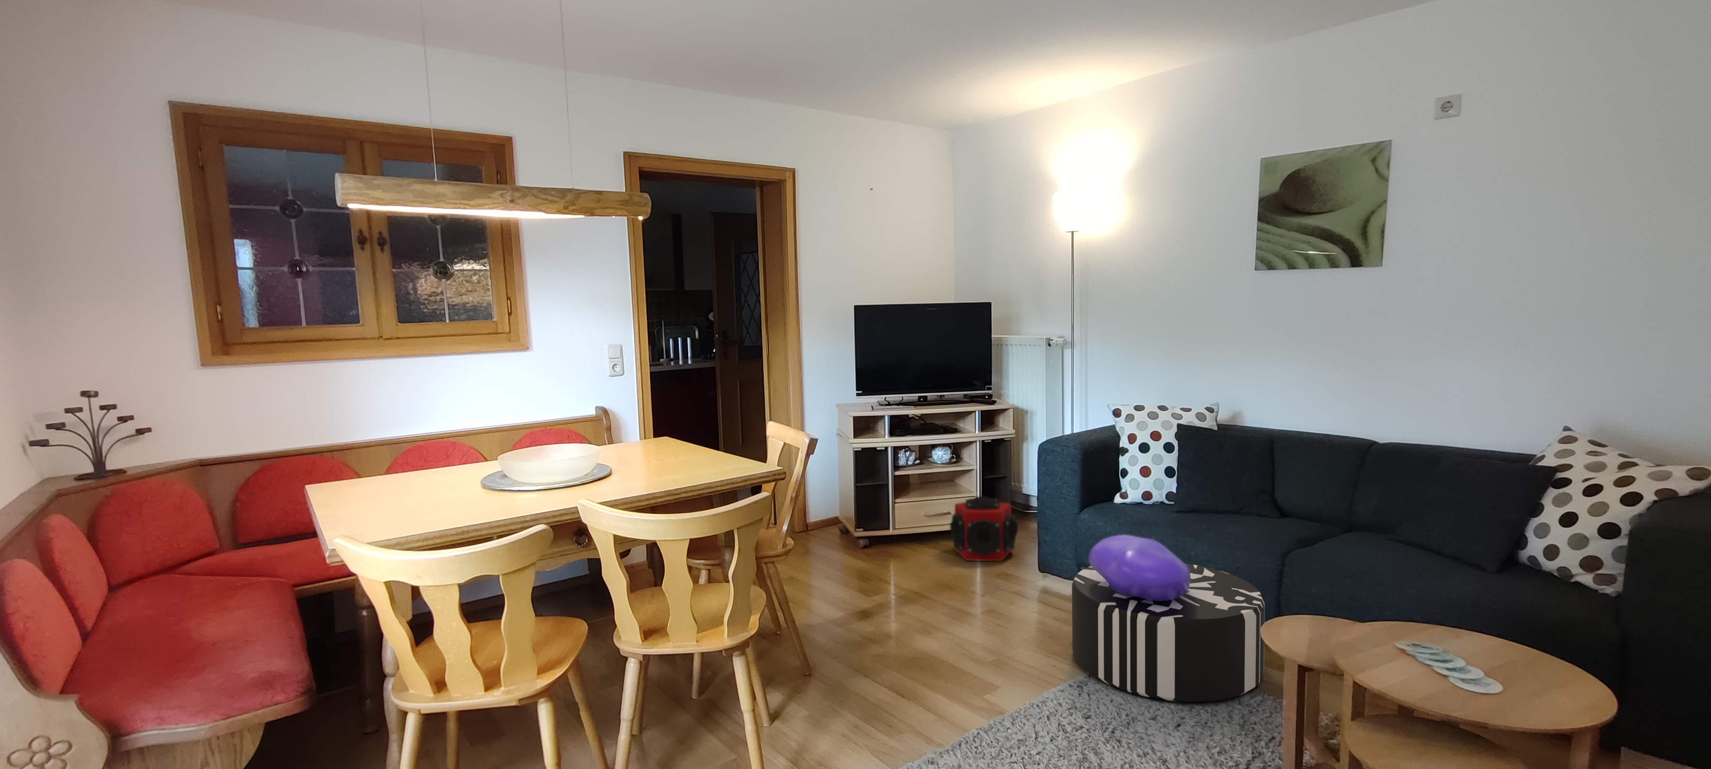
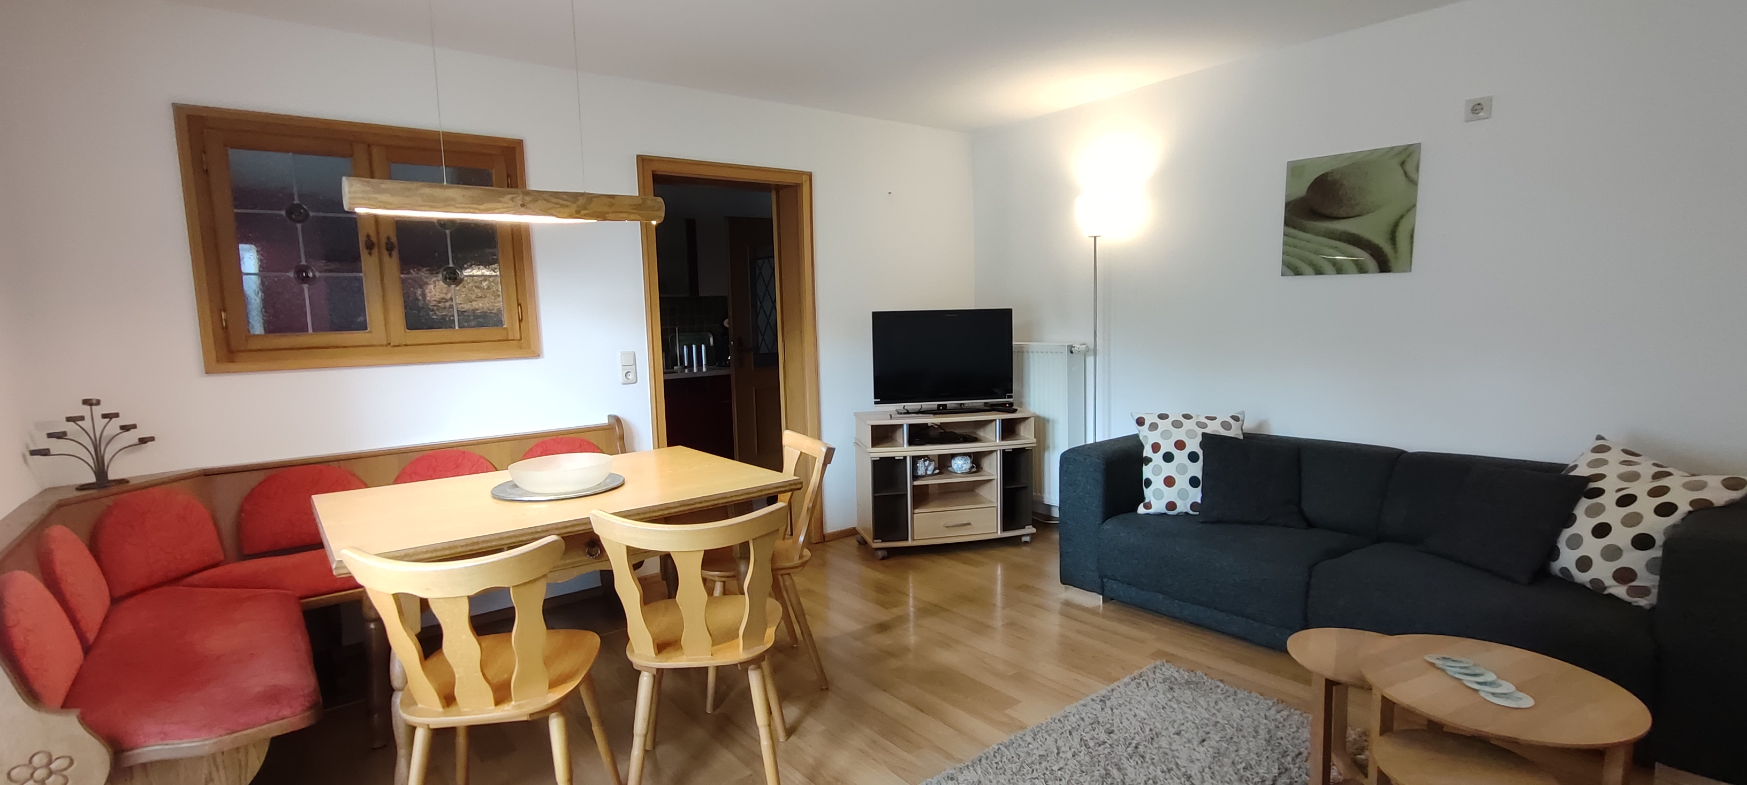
- pouf (1163, 624)
- decorative bowl (1138, 565)
- speaker (983, 527)
